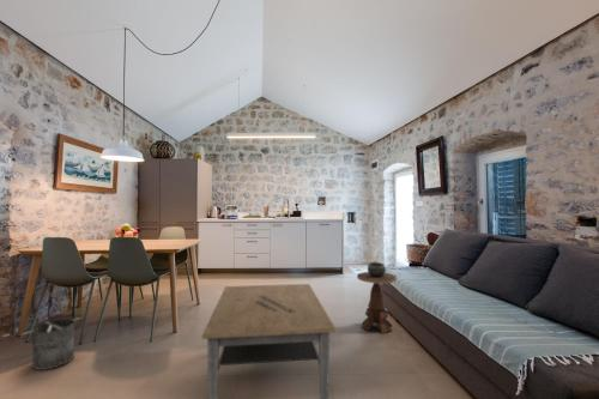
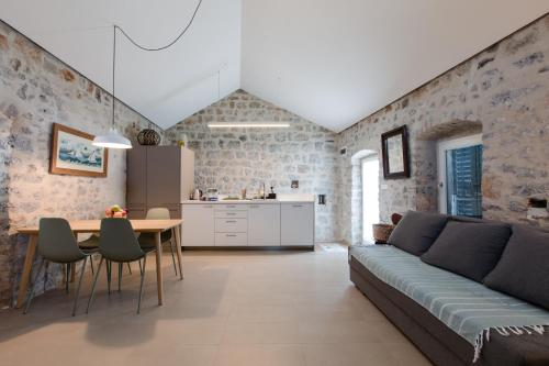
- coffee table (268, 335)
- side table (376, 295)
- bucket (53, 338)
